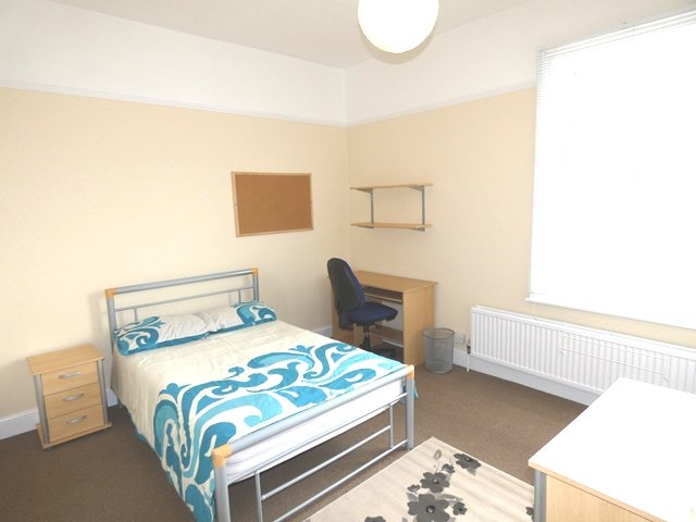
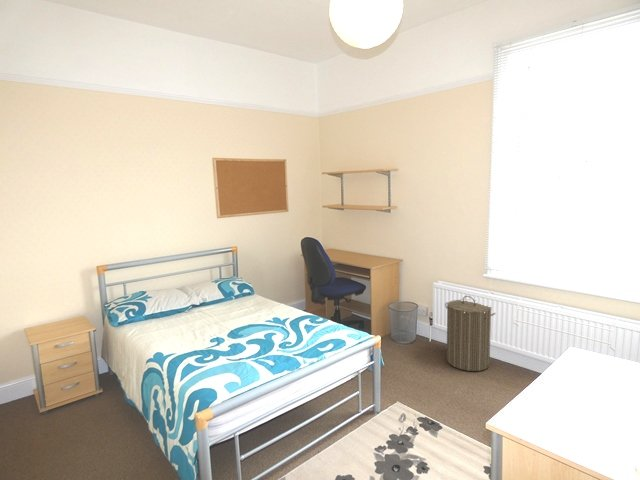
+ laundry hamper (468, 329)
